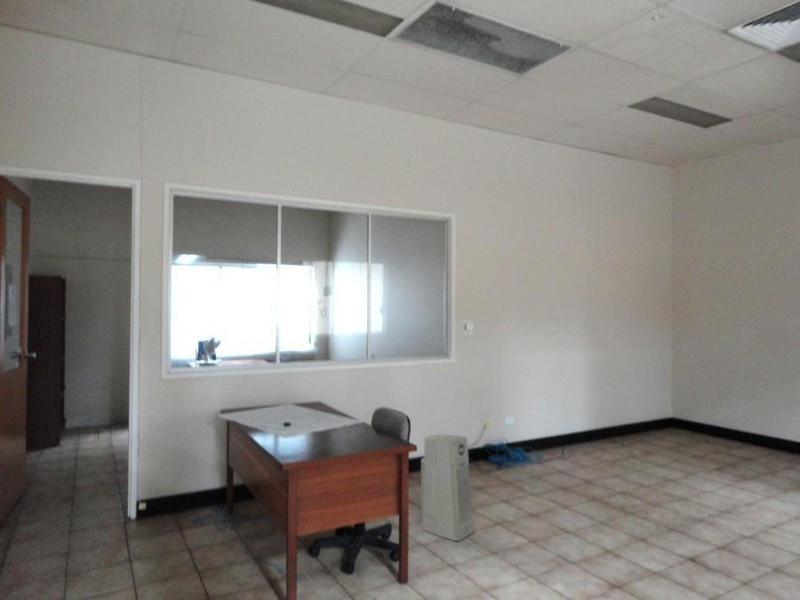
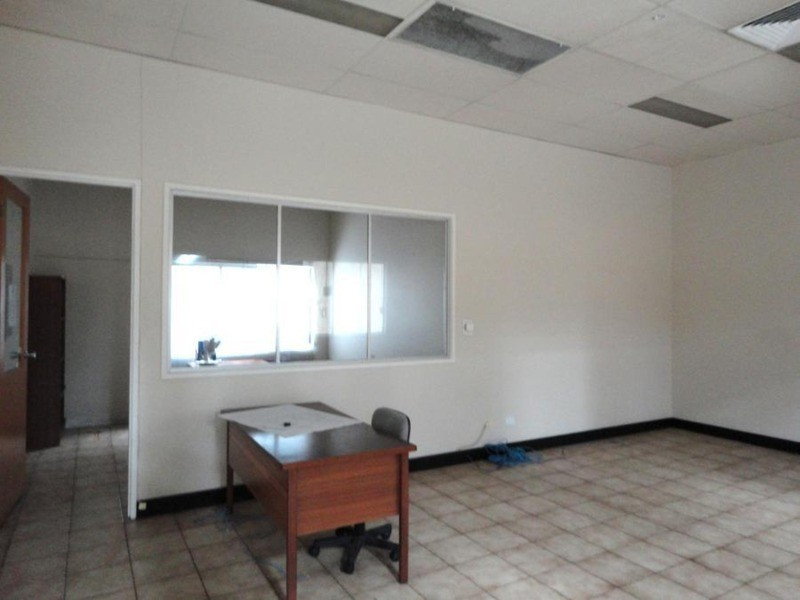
- air purifier (445, 483)
